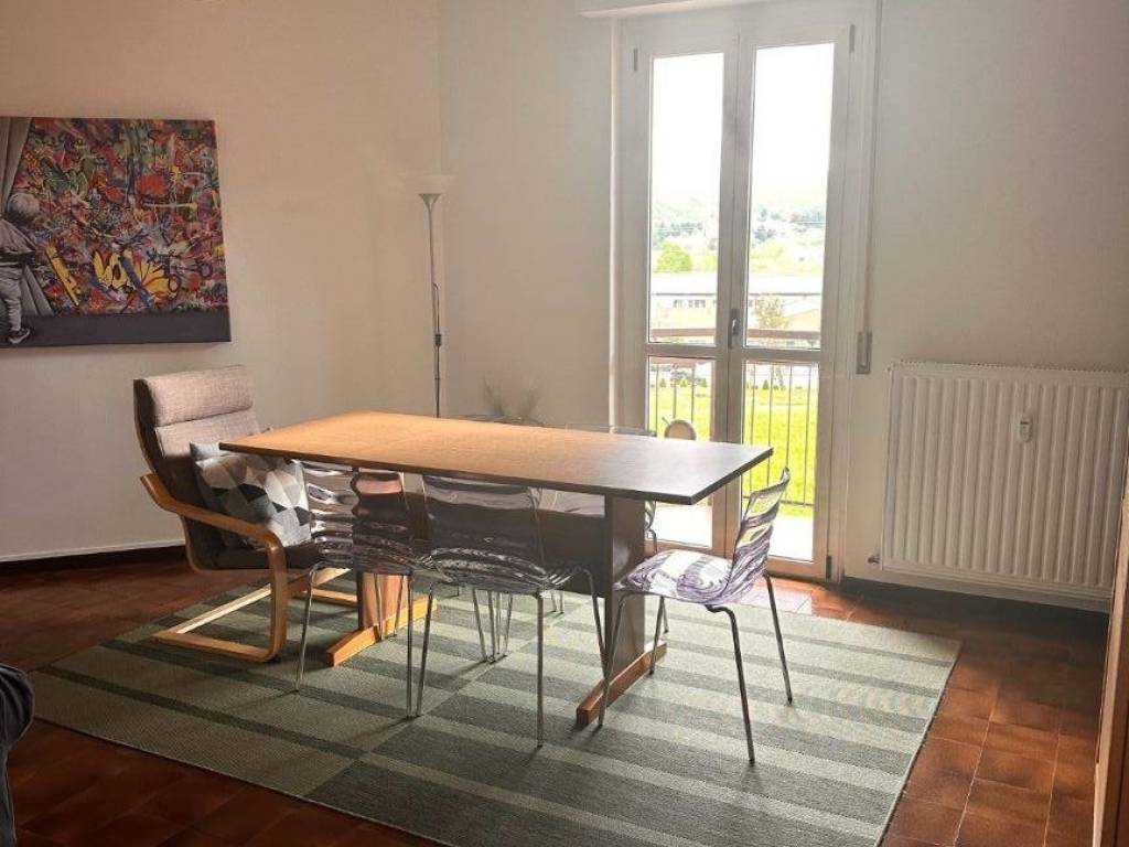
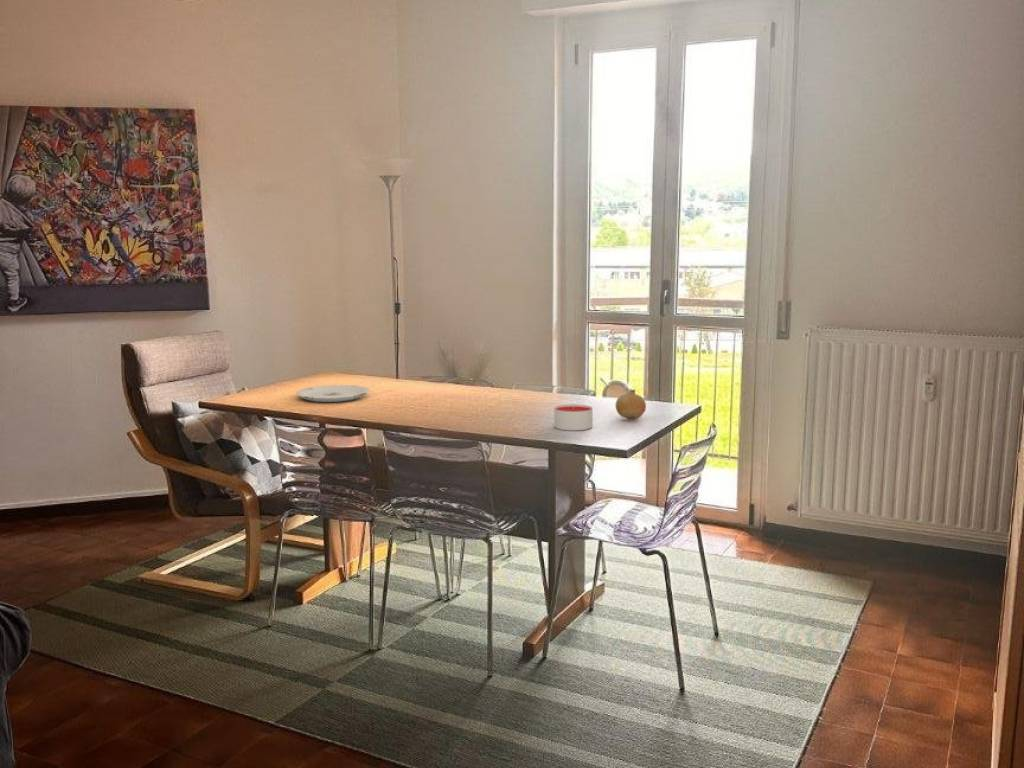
+ candle (573, 416)
+ fruit (630, 404)
+ plate (333, 394)
